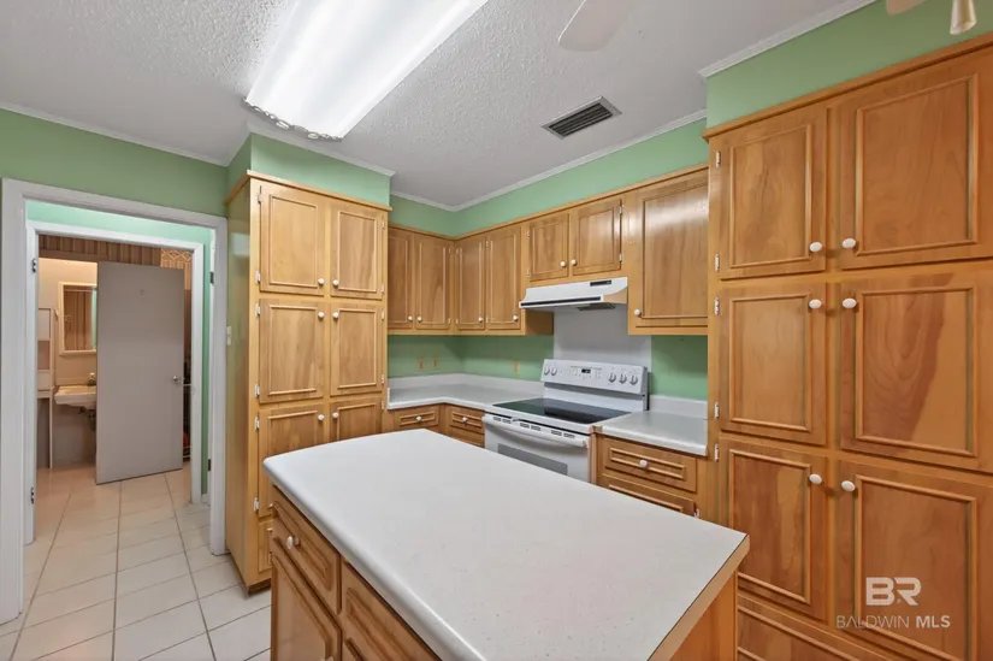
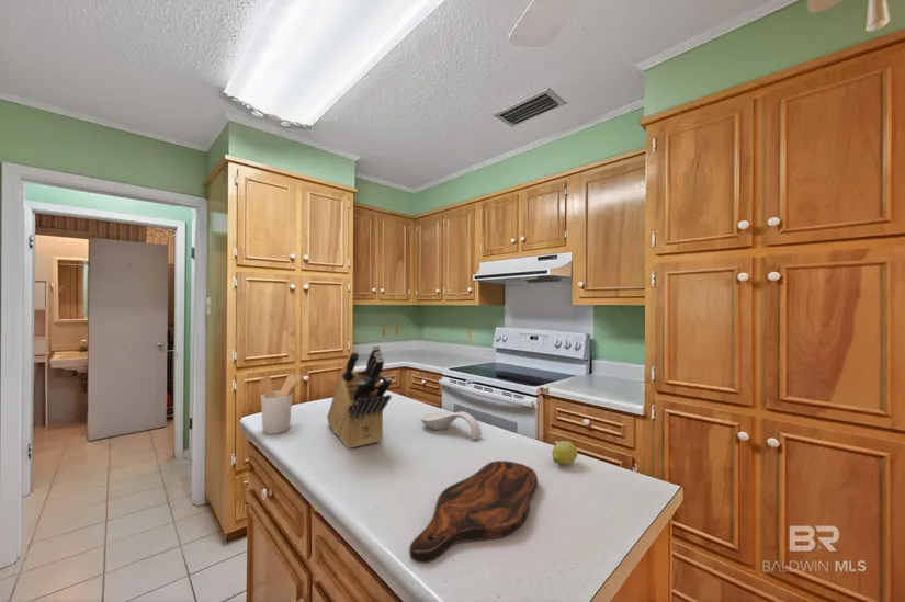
+ utensil holder (282, 401)
+ knife block (357, 389)
+ cutting board (484, 503)
+ spoon rest (450, 420)
+ fruit (564, 453)
